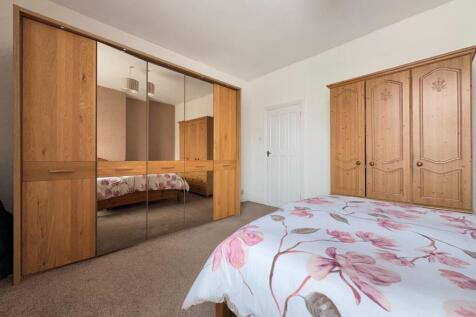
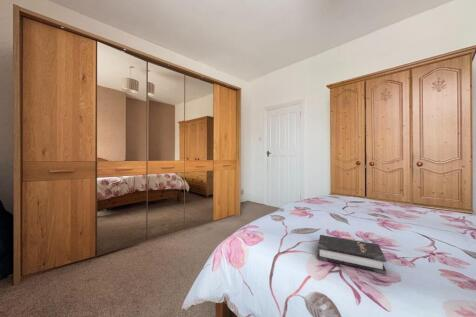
+ hardback book (348, 250)
